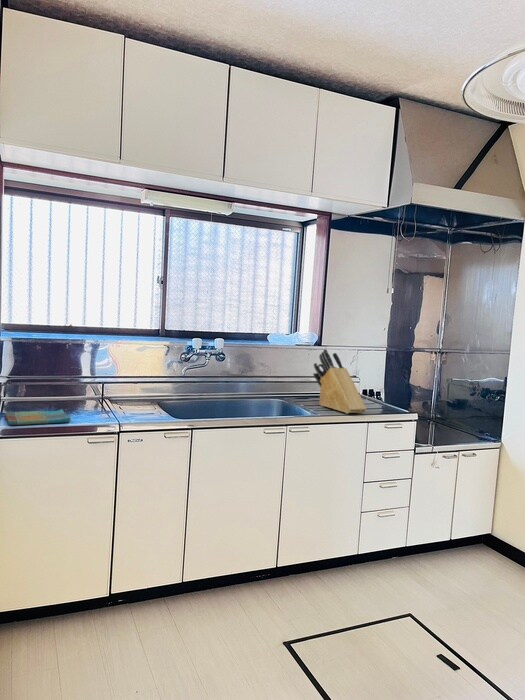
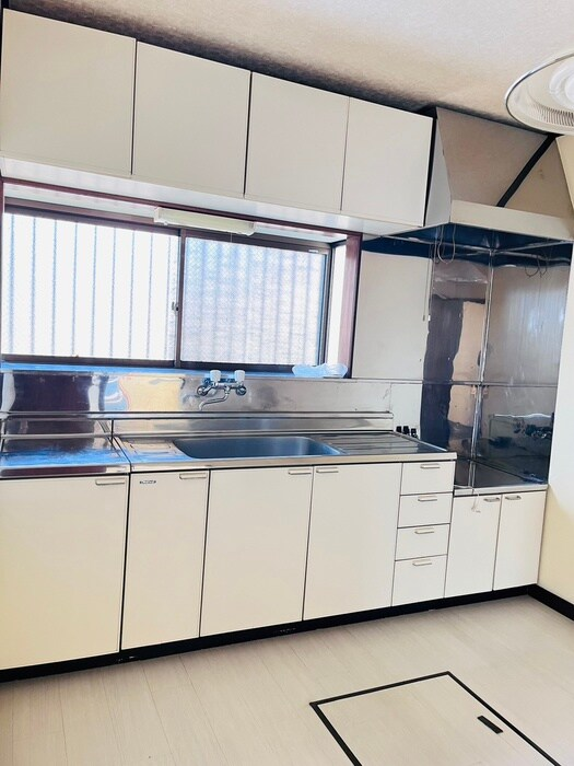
- knife block (338, 379)
- dish towel (37, 416)
